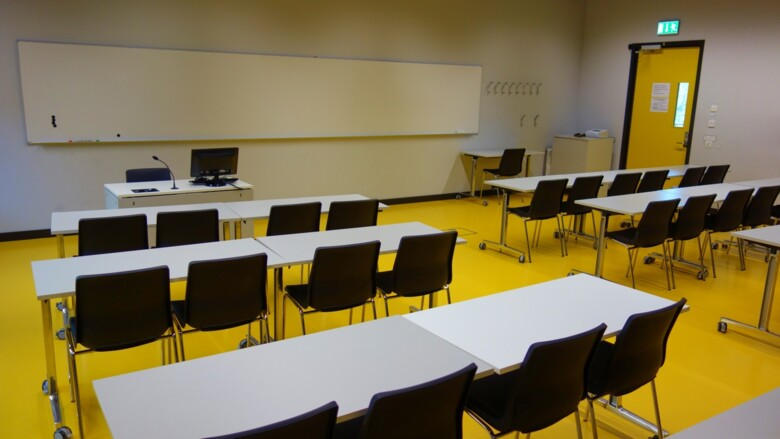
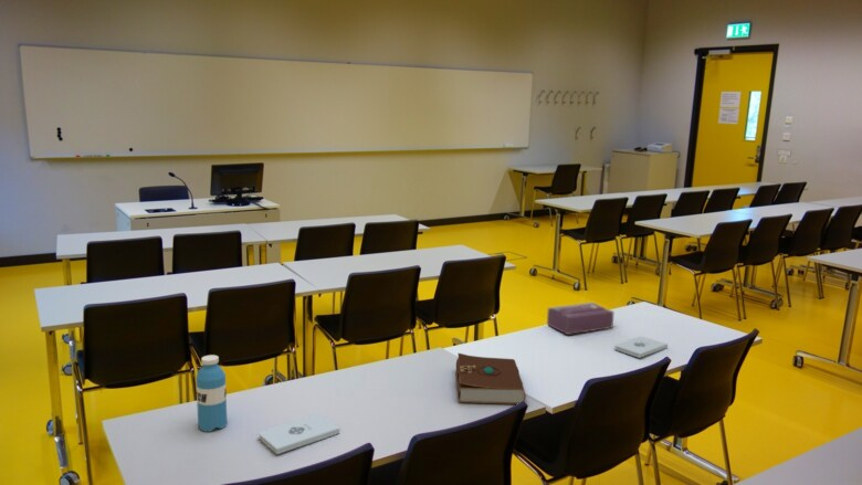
+ notepad (298, 432)
+ book (487, 377)
+ tissue box (580, 317)
+ notepad (640, 346)
+ water bottle (211, 391)
